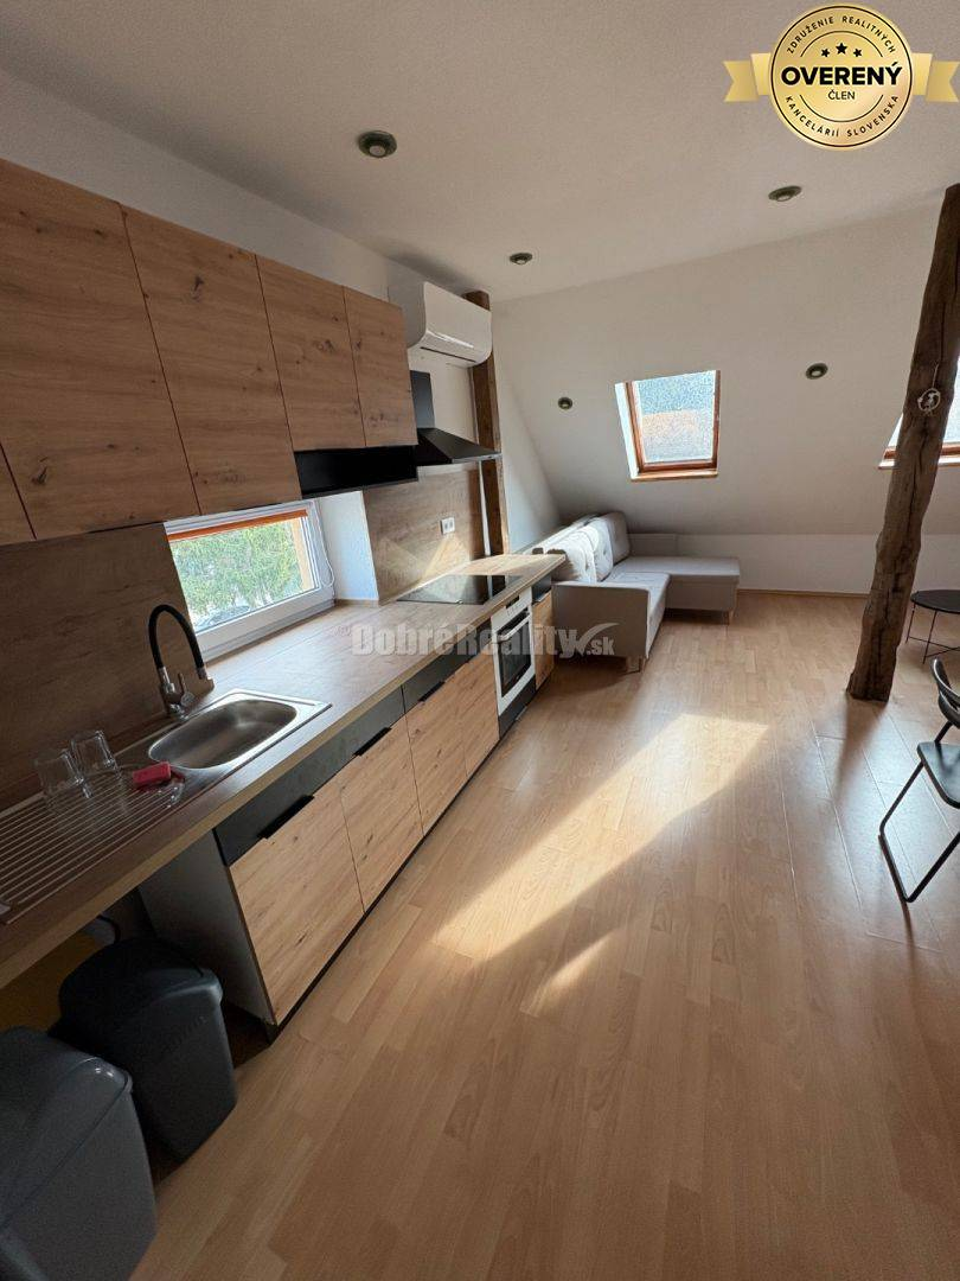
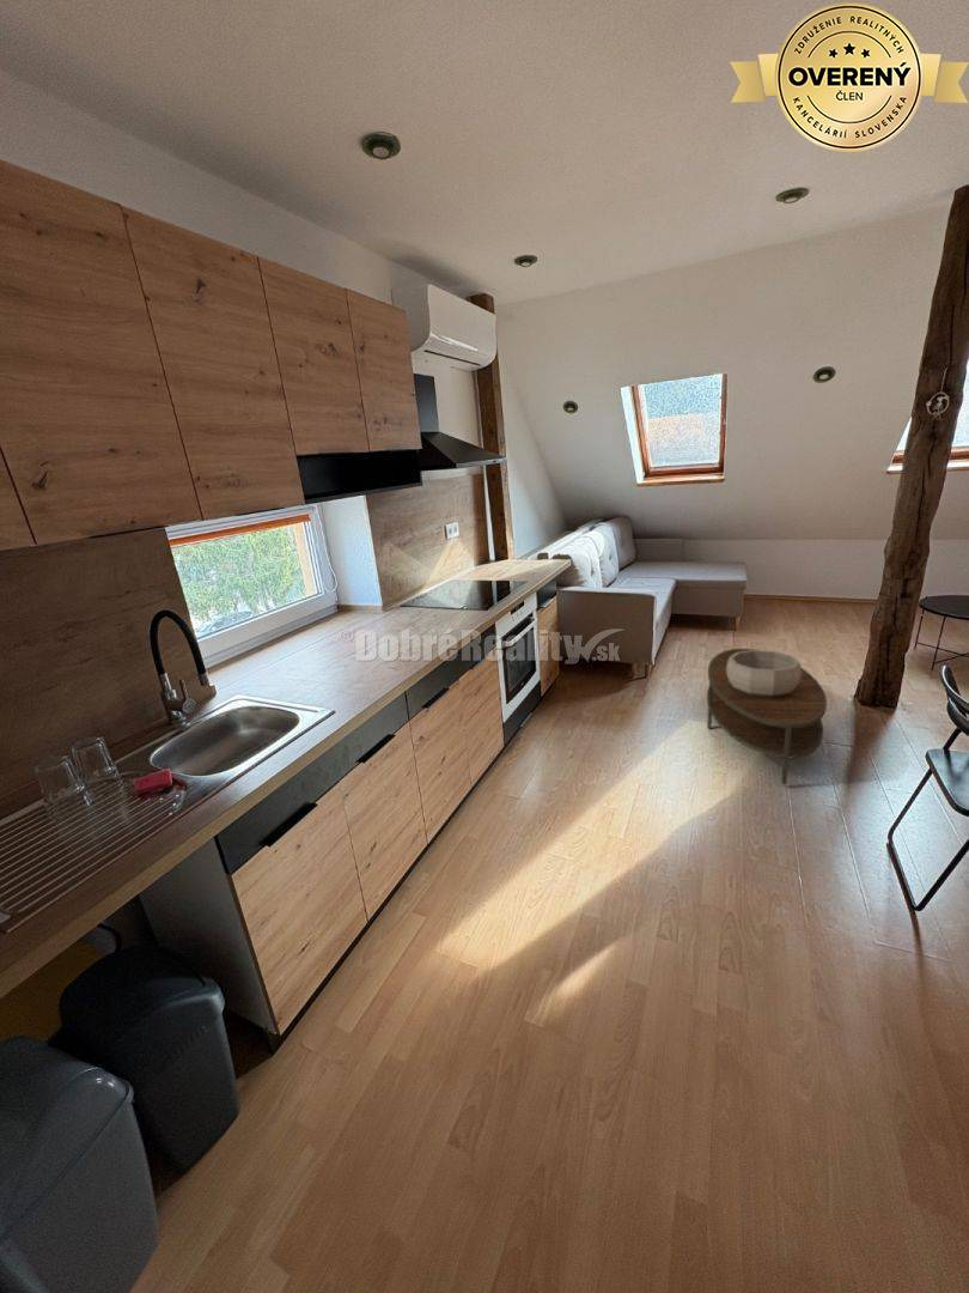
+ decorative bowl (762, 673)
+ coffee table (760, 705)
